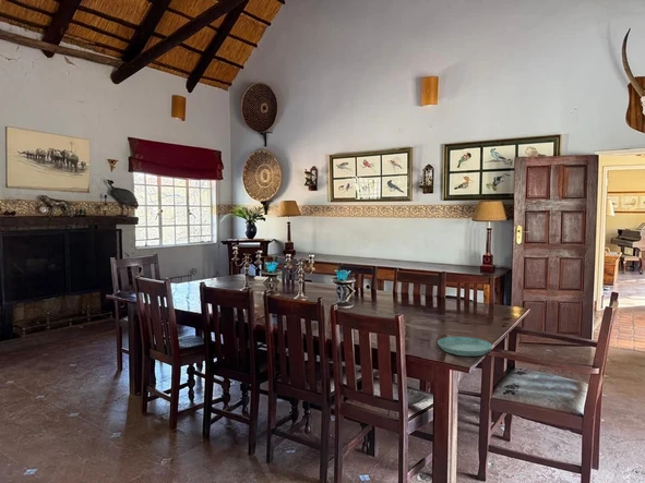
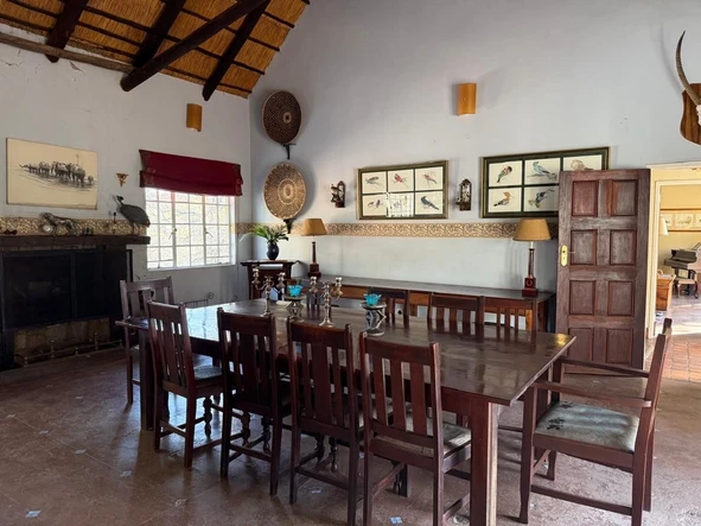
- saucer (464, 346)
